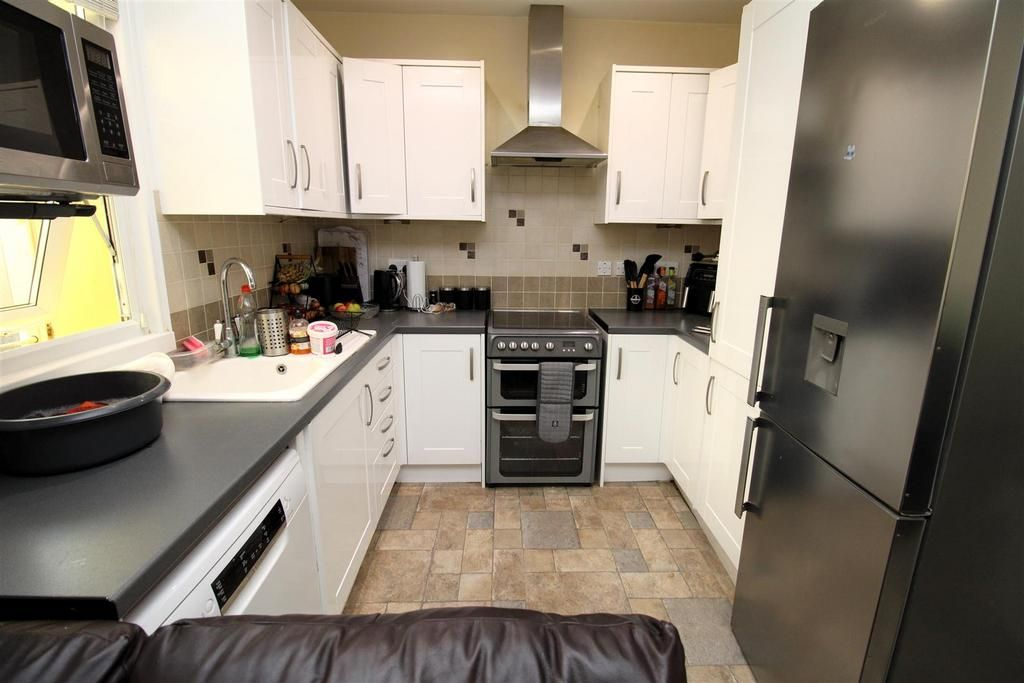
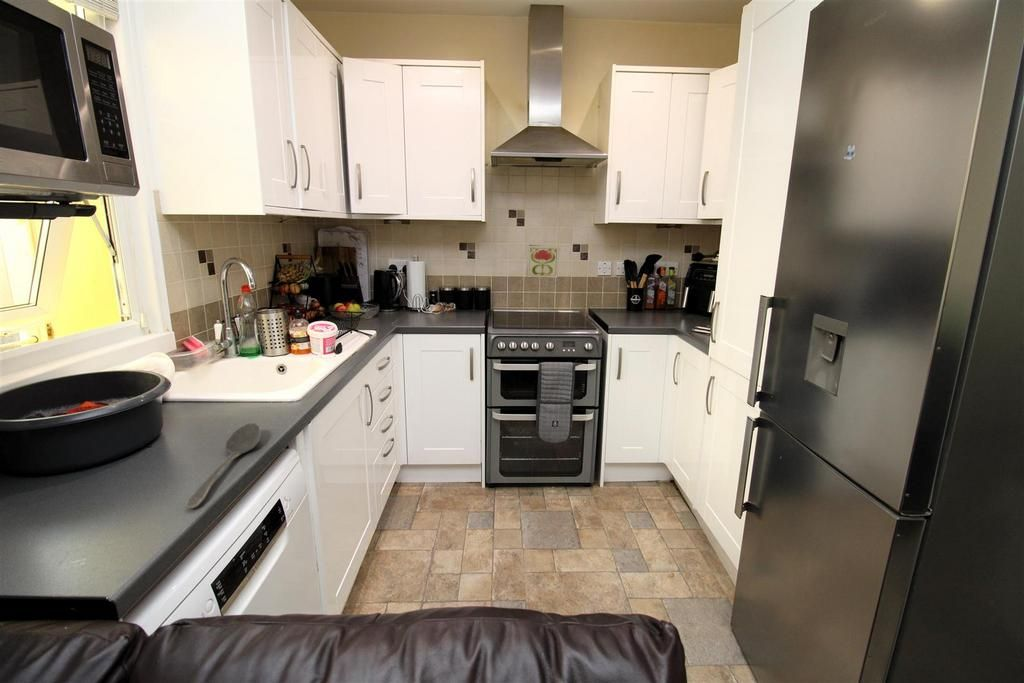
+ stirrer (225, 460)
+ decorative tile (542, 261)
